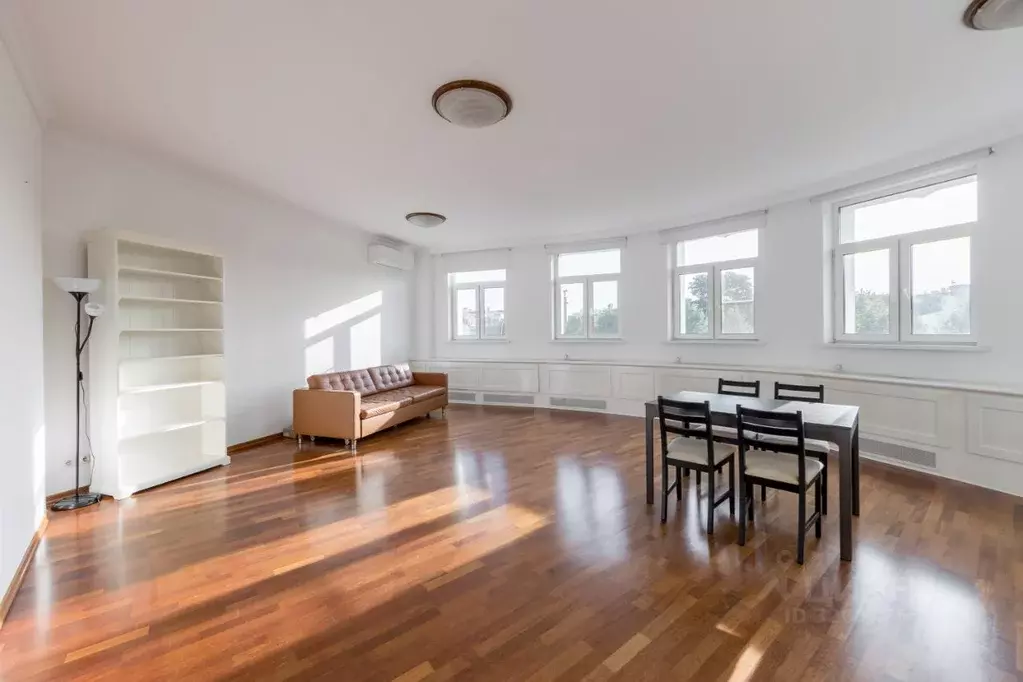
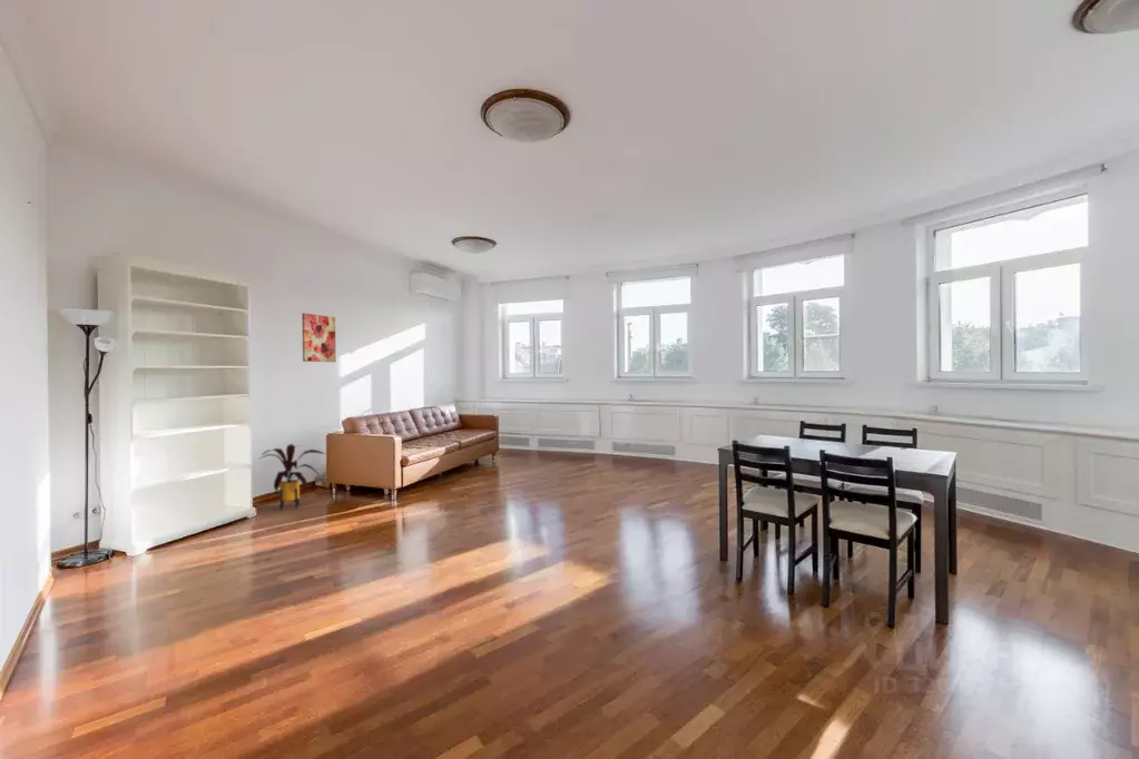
+ wall art (320, 338)
+ house plant (286, 476)
